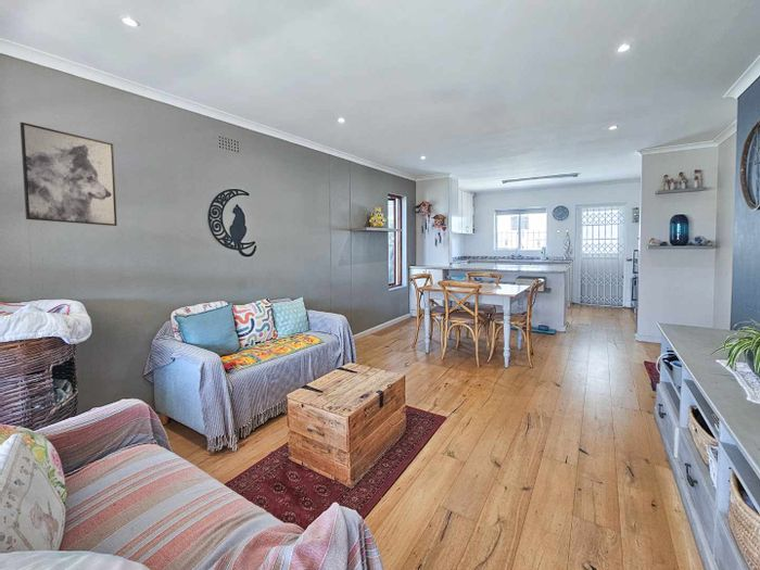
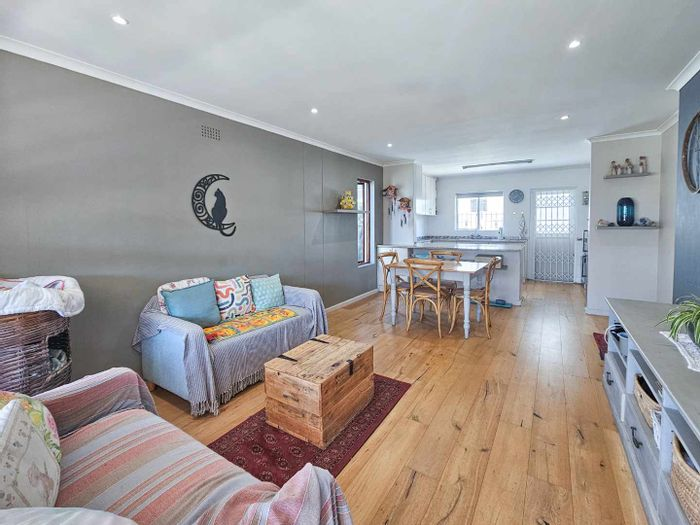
- wall art (72, 178)
